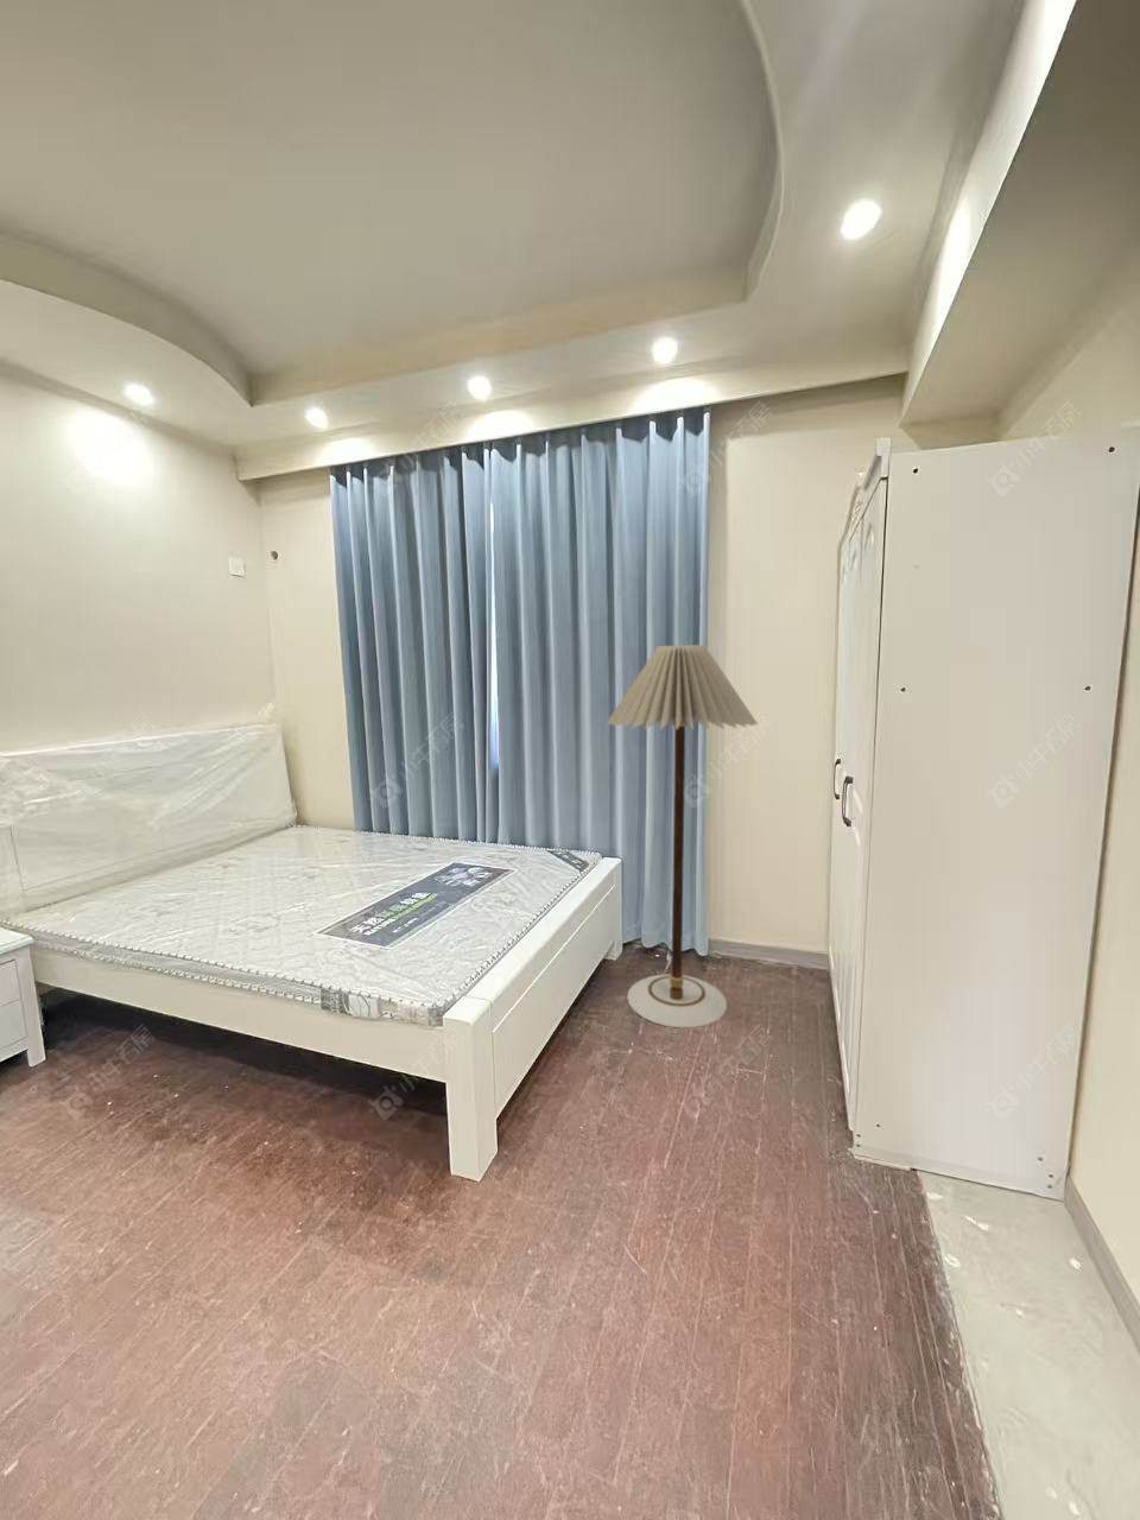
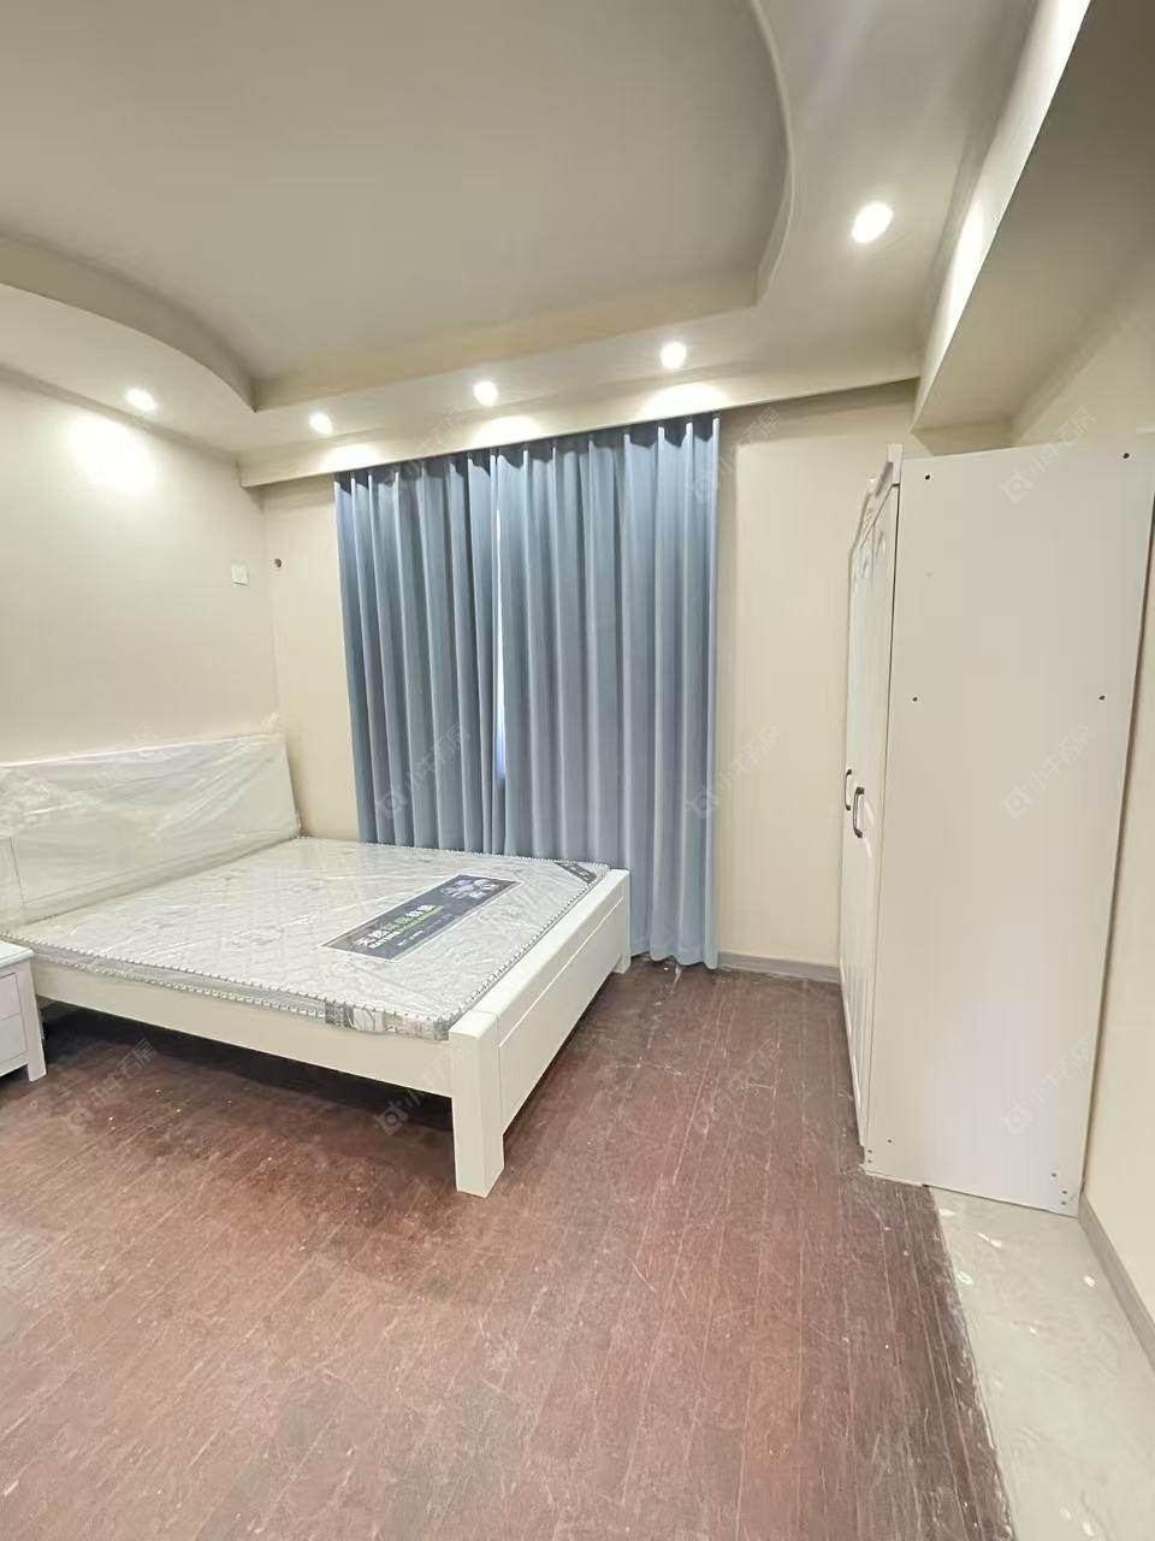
- floor lamp (678, 831)
